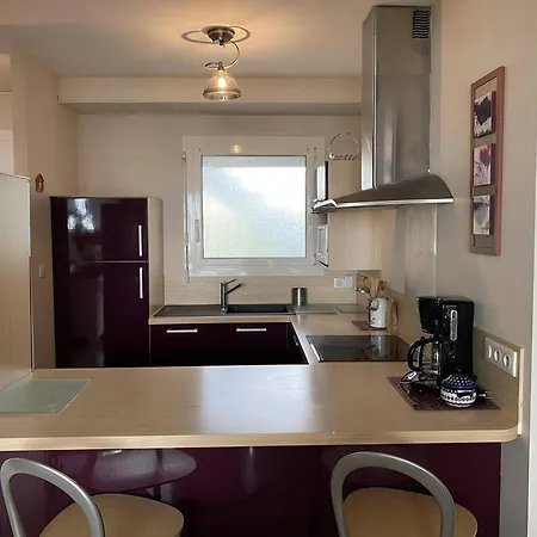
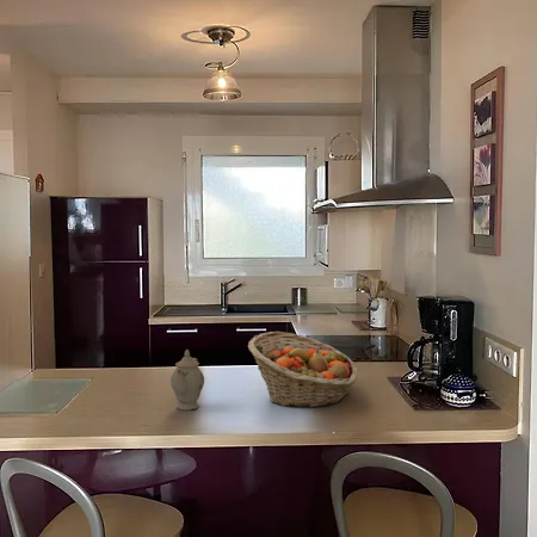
+ chinaware (187, 378)
+ fruit basket (303, 366)
